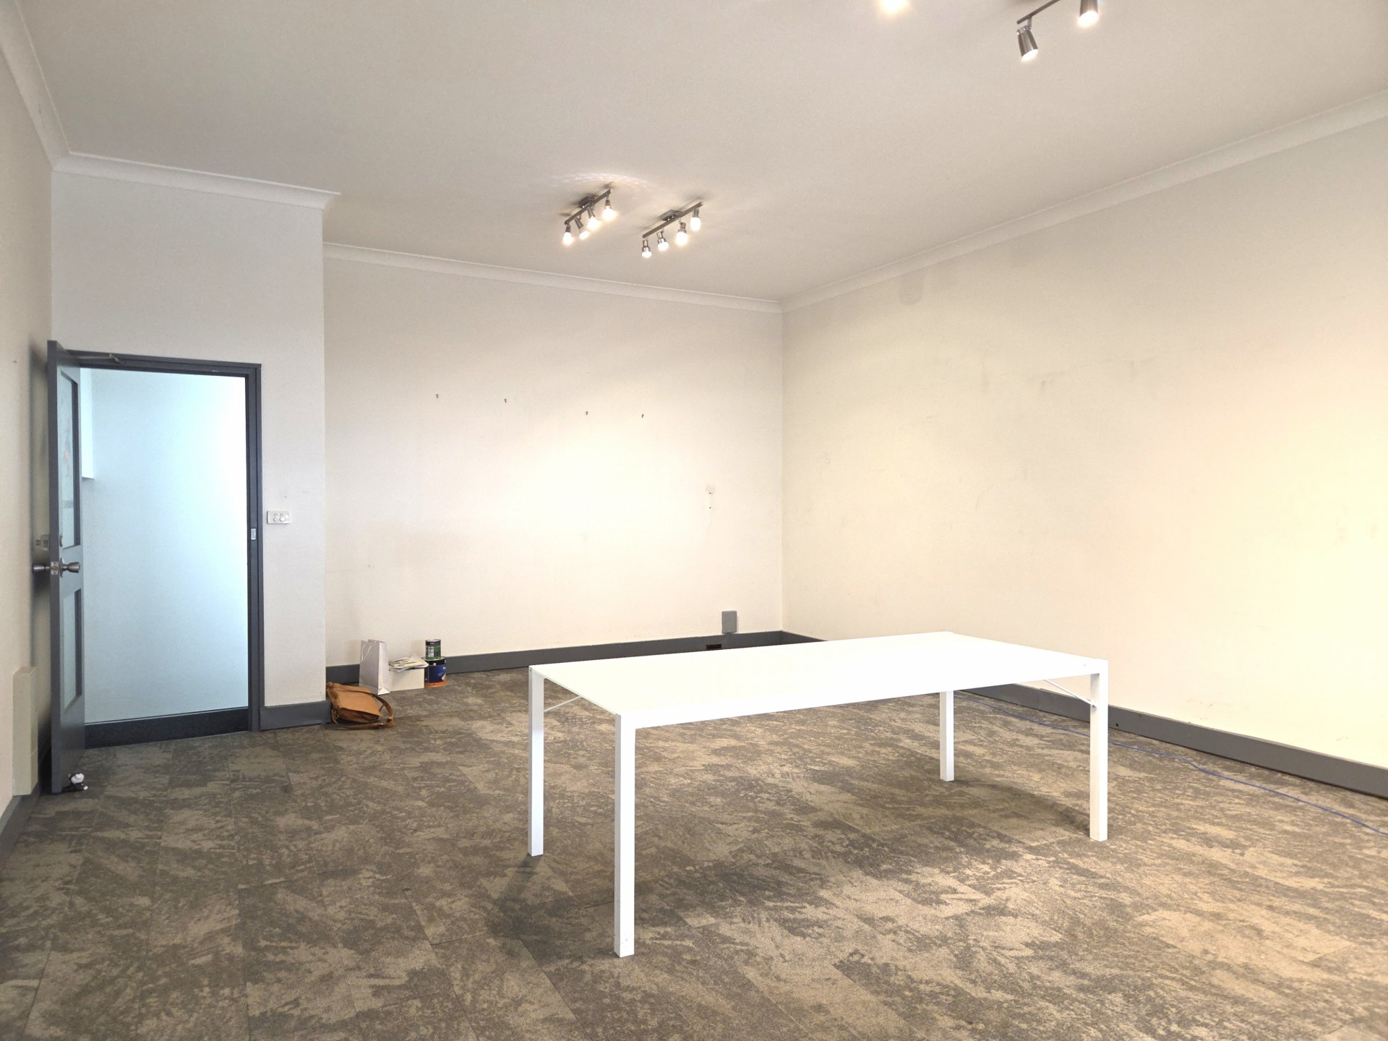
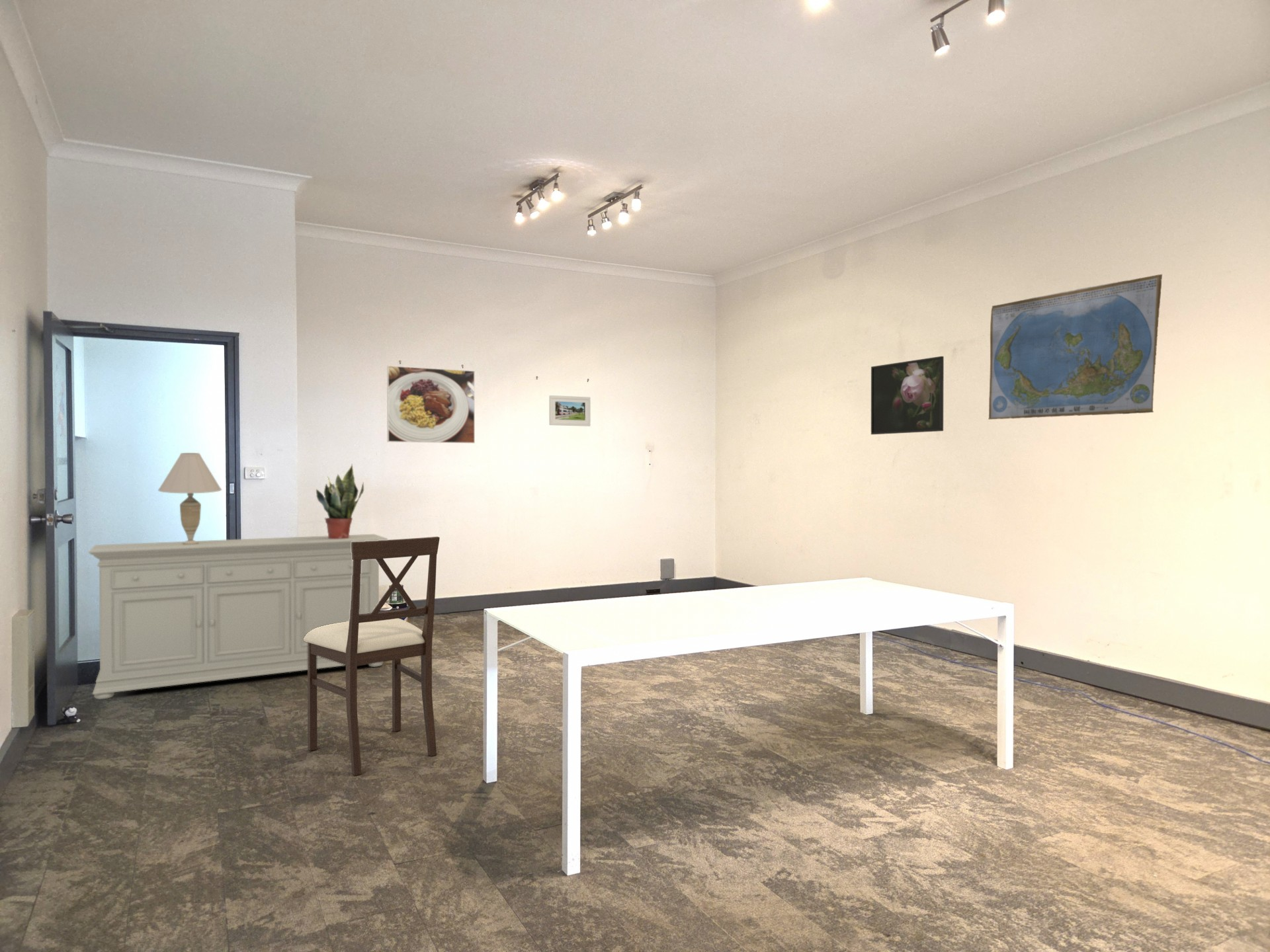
+ sideboard (248, 608)
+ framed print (432, 405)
+ table lamp (190, 498)
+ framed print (905, 397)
+ world map (1066, 354)
+ potted plant (335, 500)
+ chair (374, 643)
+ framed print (570, 411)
